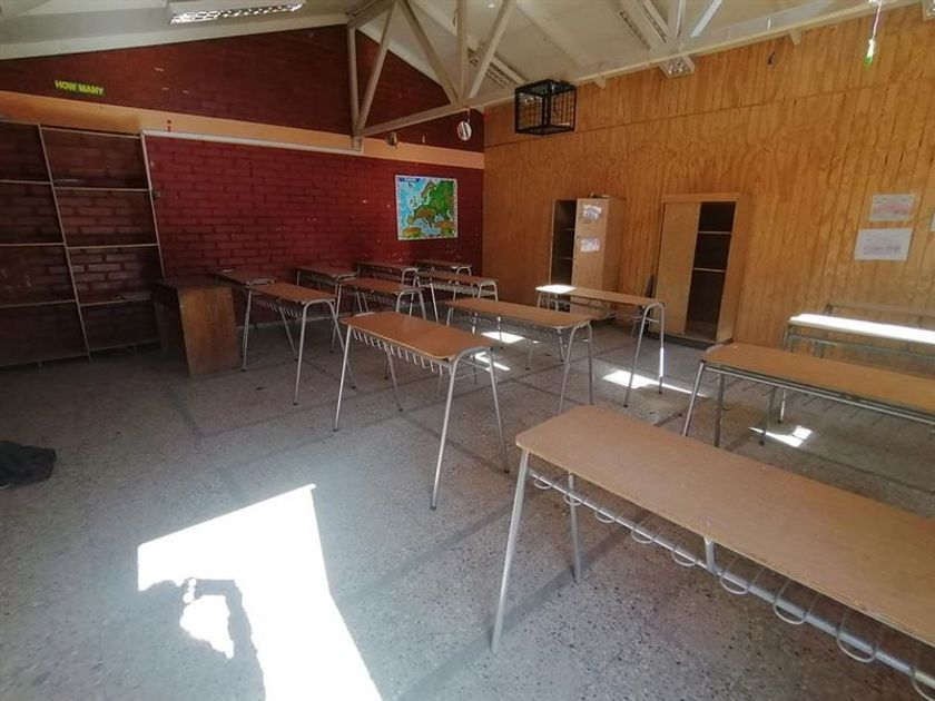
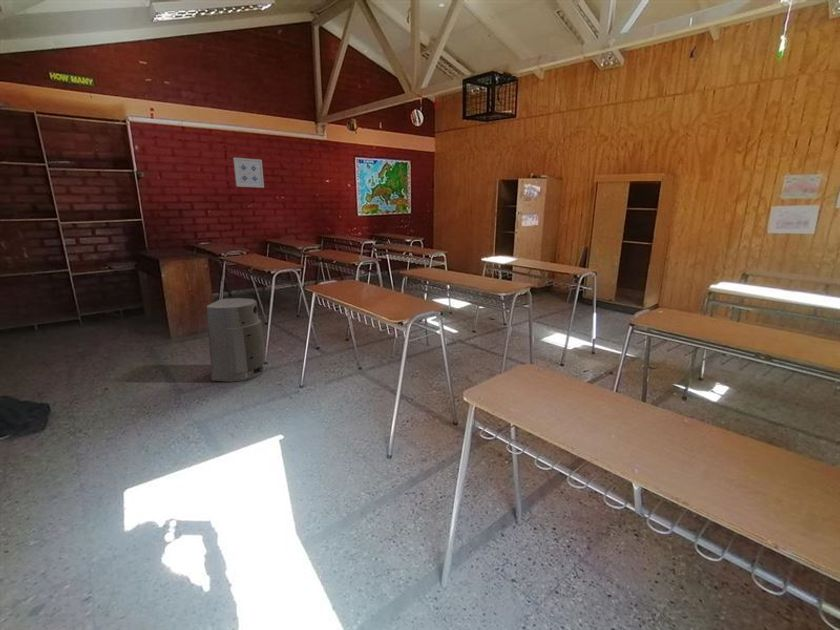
+ air purifier (236, 338)
+ wall art (249, 173)
